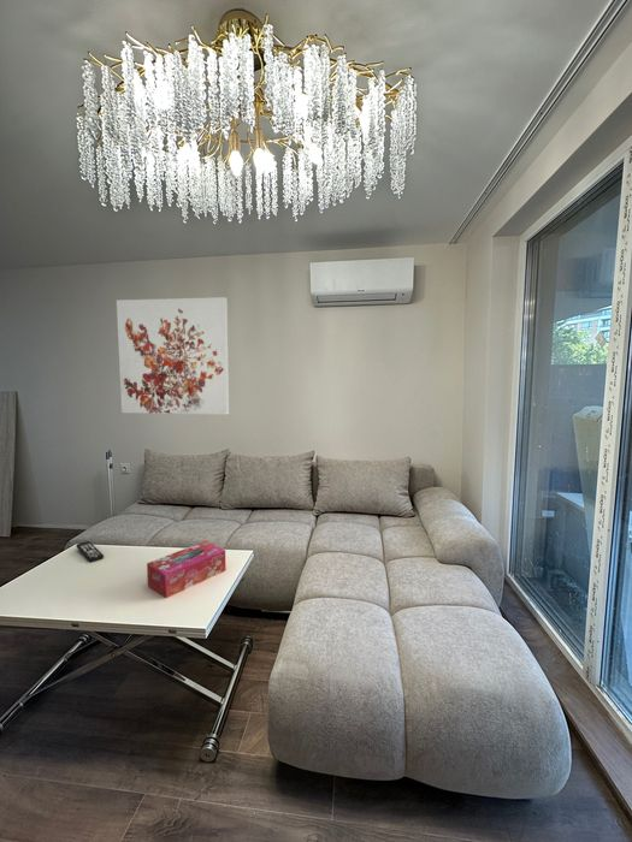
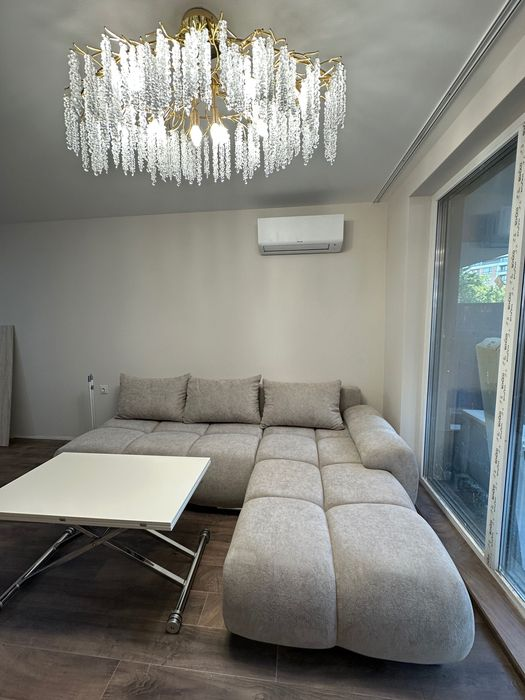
- wall art (172, 357)
- remote control (89, 551)
- tissue box (188, 567)
